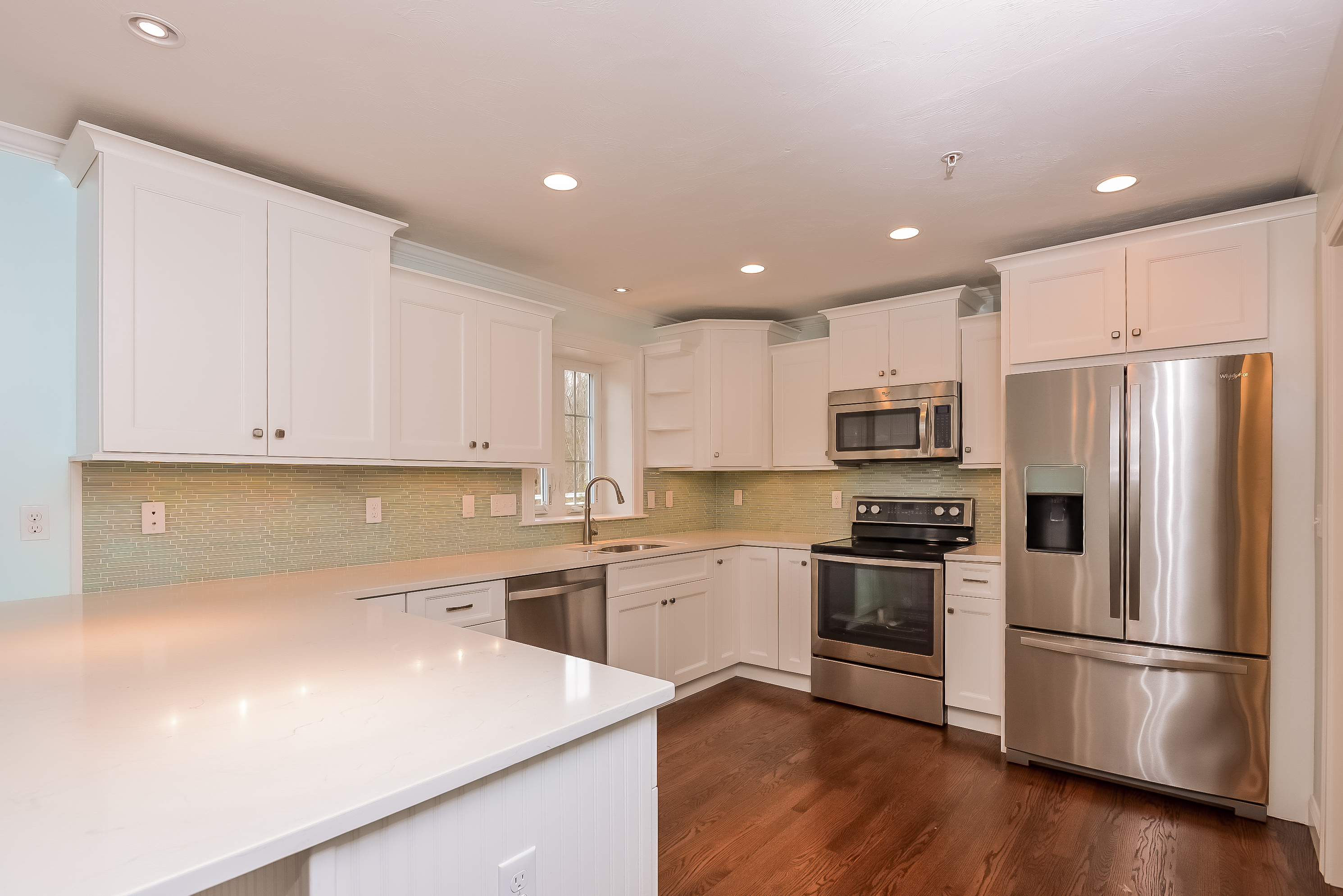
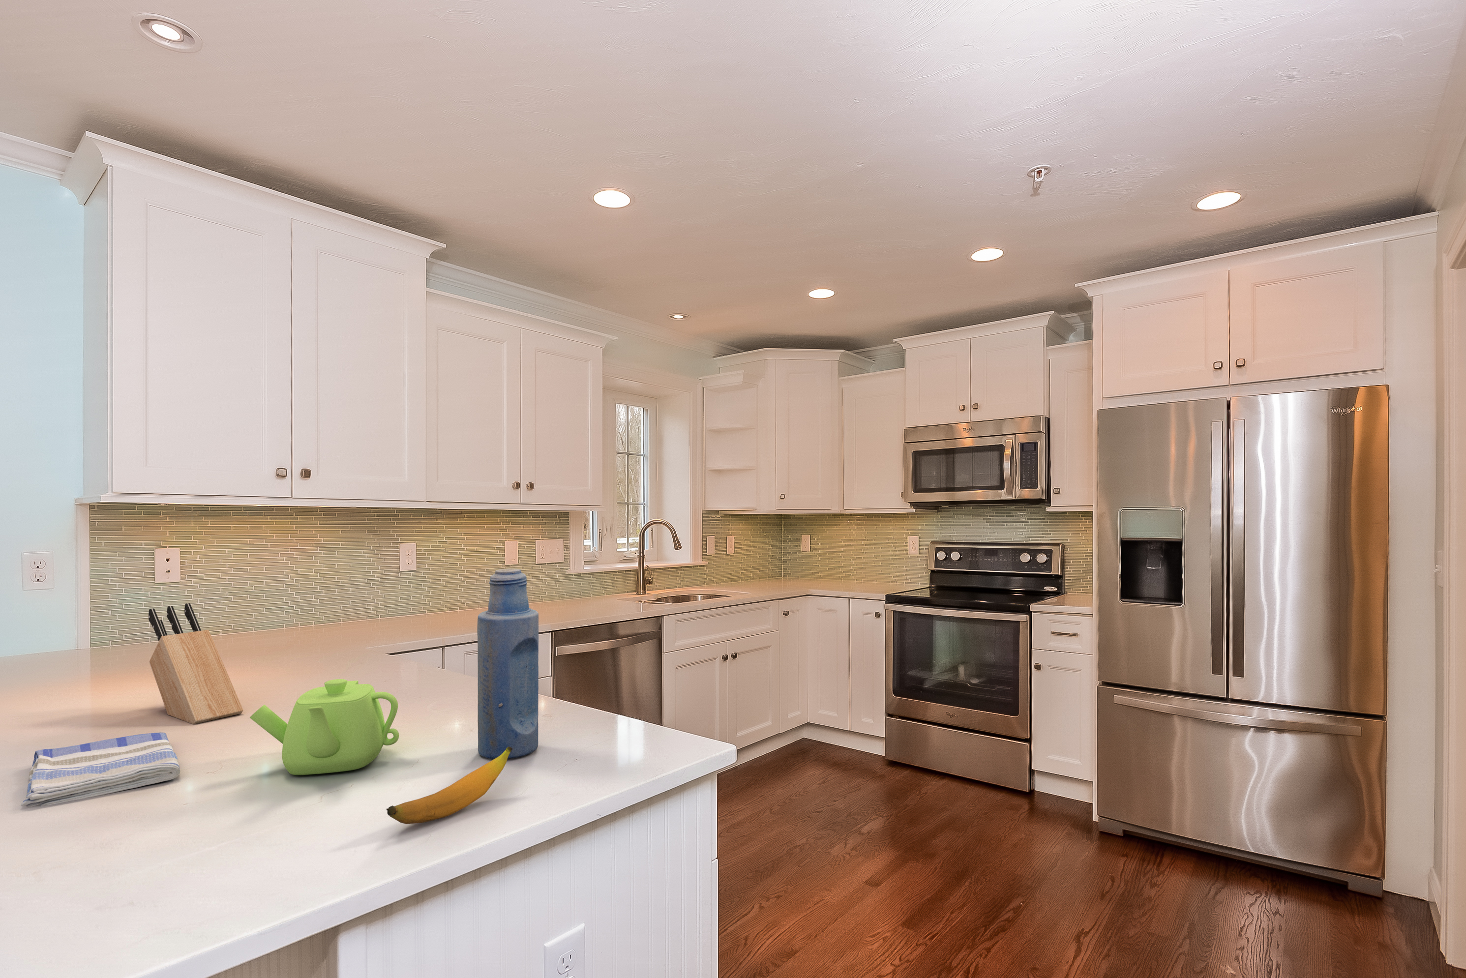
+ bottle (508, 660)
+ dish towel (105, 763)
+ banana (454, 788)
+ knife block (191, 659)
+ teapot (333, 720)
